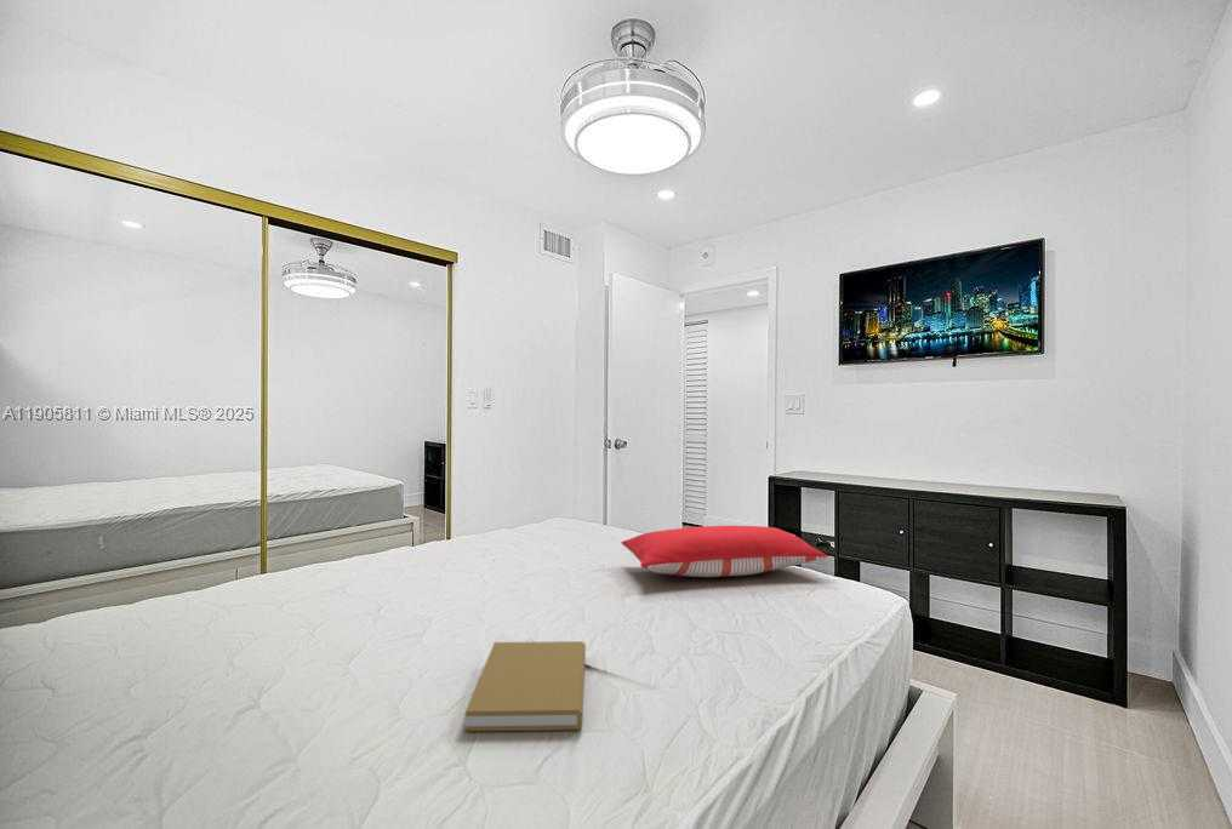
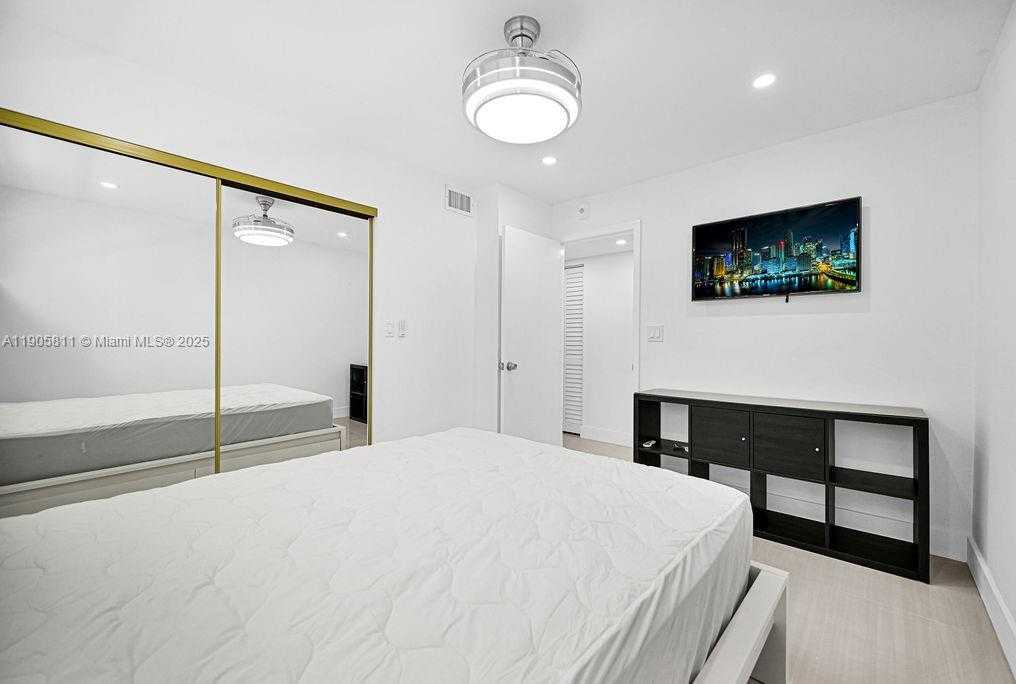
- book (532, 680)
- pillow (719, 549)
